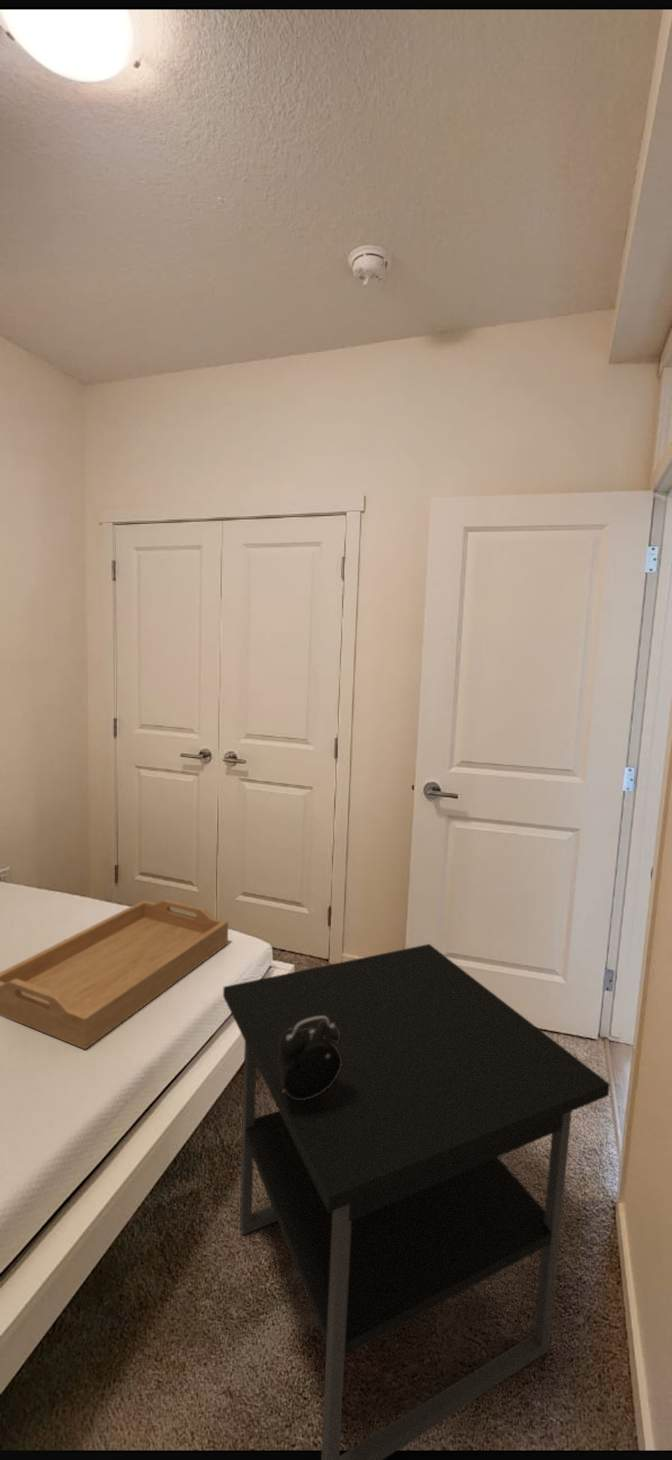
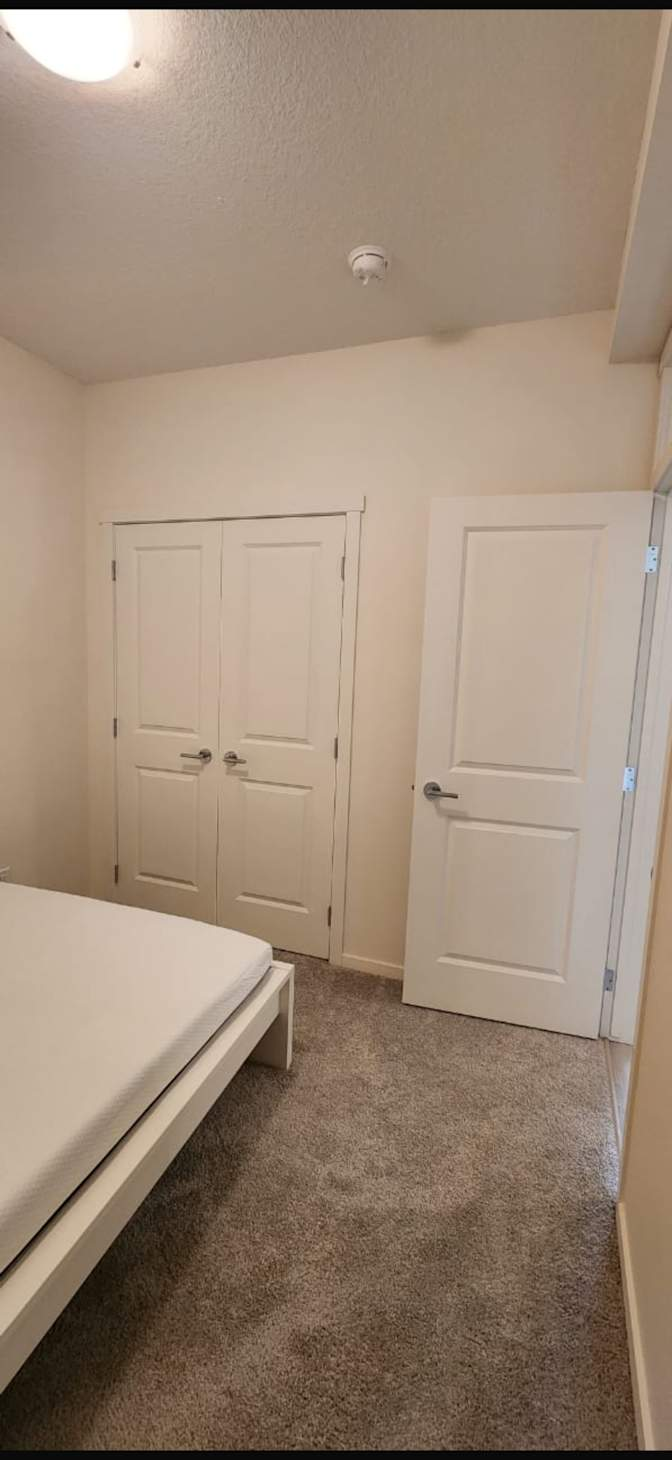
- nightstand (387, 1160)
- serving tray (120, 956)
- alarm clock (308, 1052)
